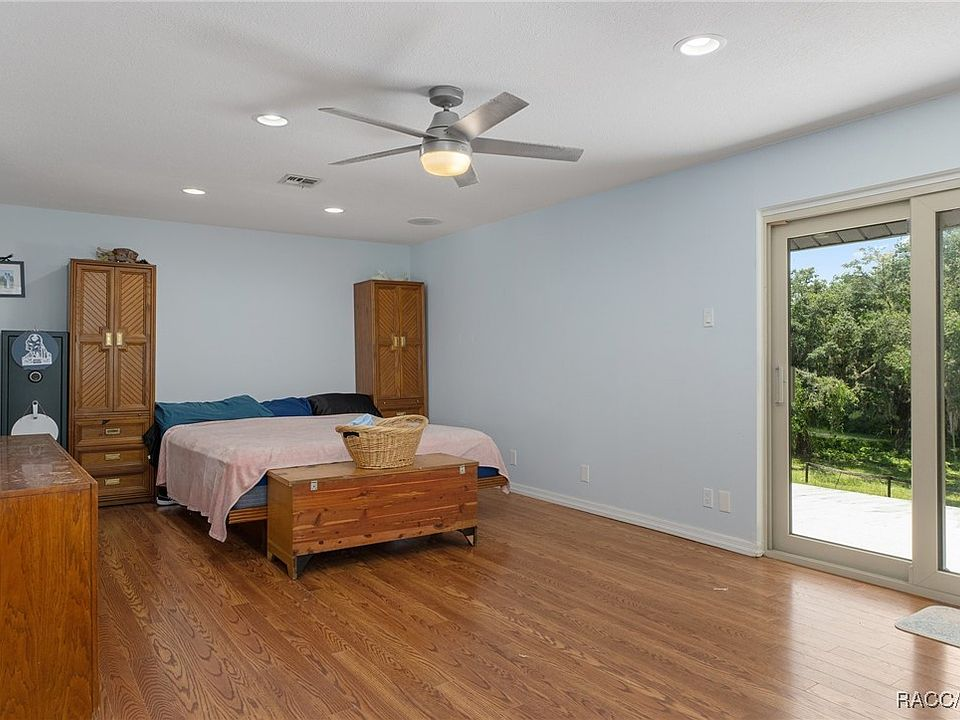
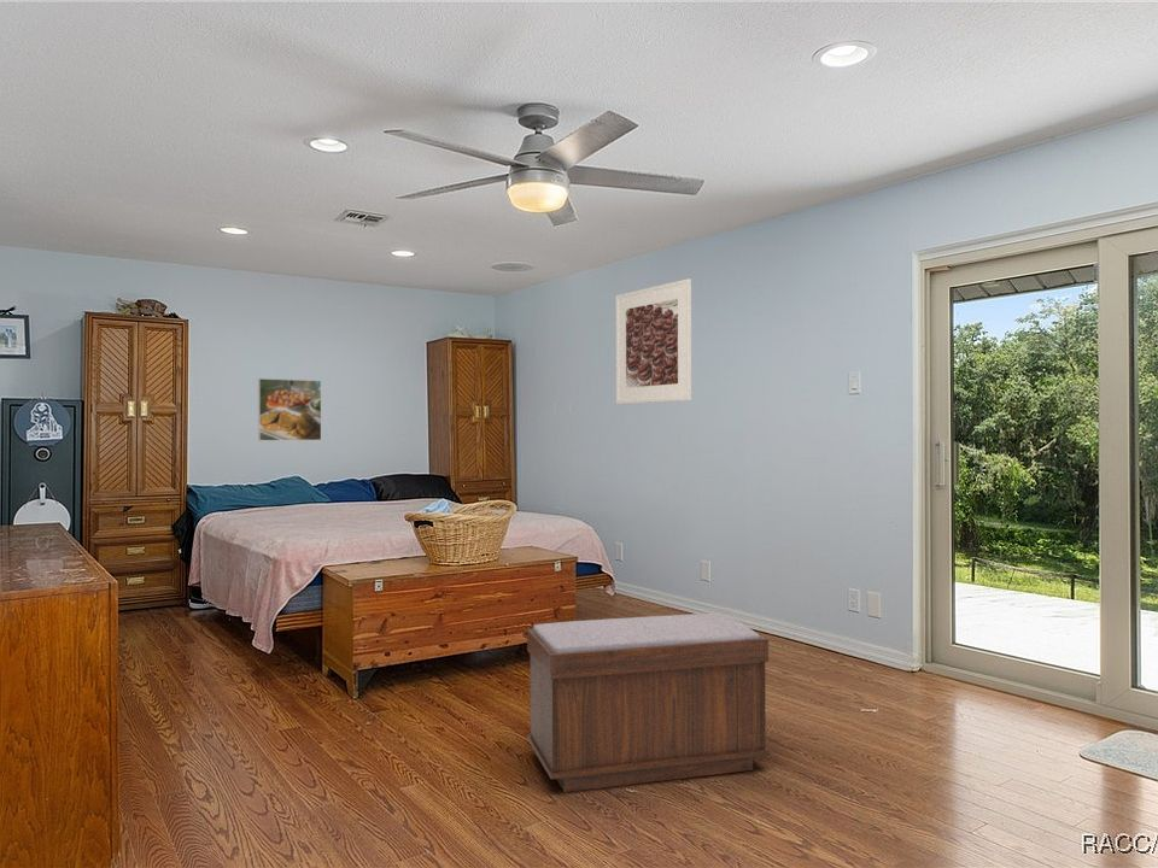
+ bench (644, 693)
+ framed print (290, 410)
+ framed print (651, 345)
